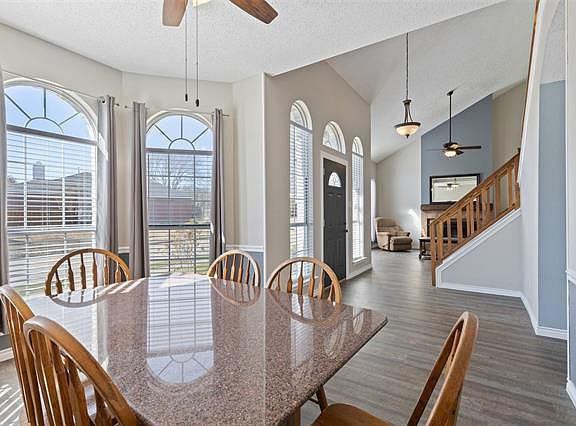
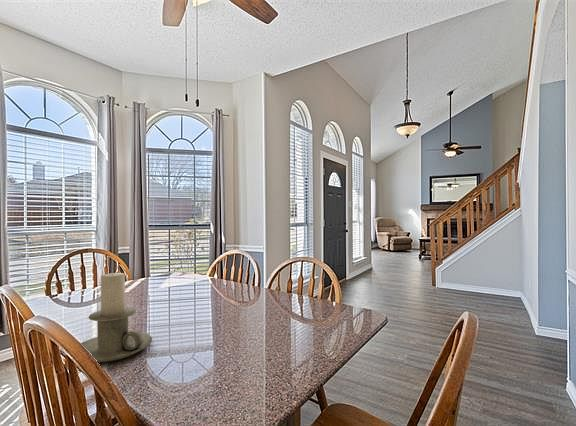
+ candle holder (113, 311)
